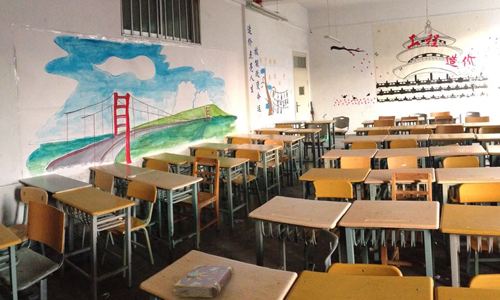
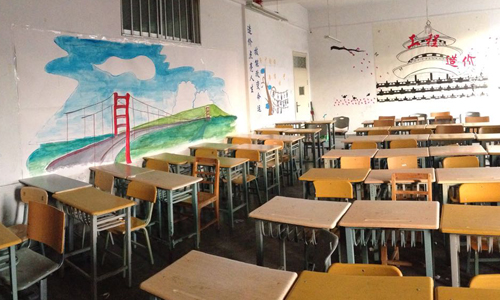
- book (206, 279)
